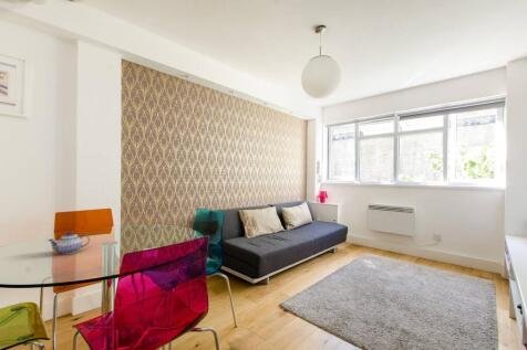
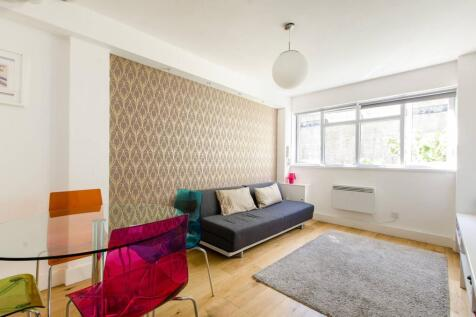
- teapot (69, 242)
